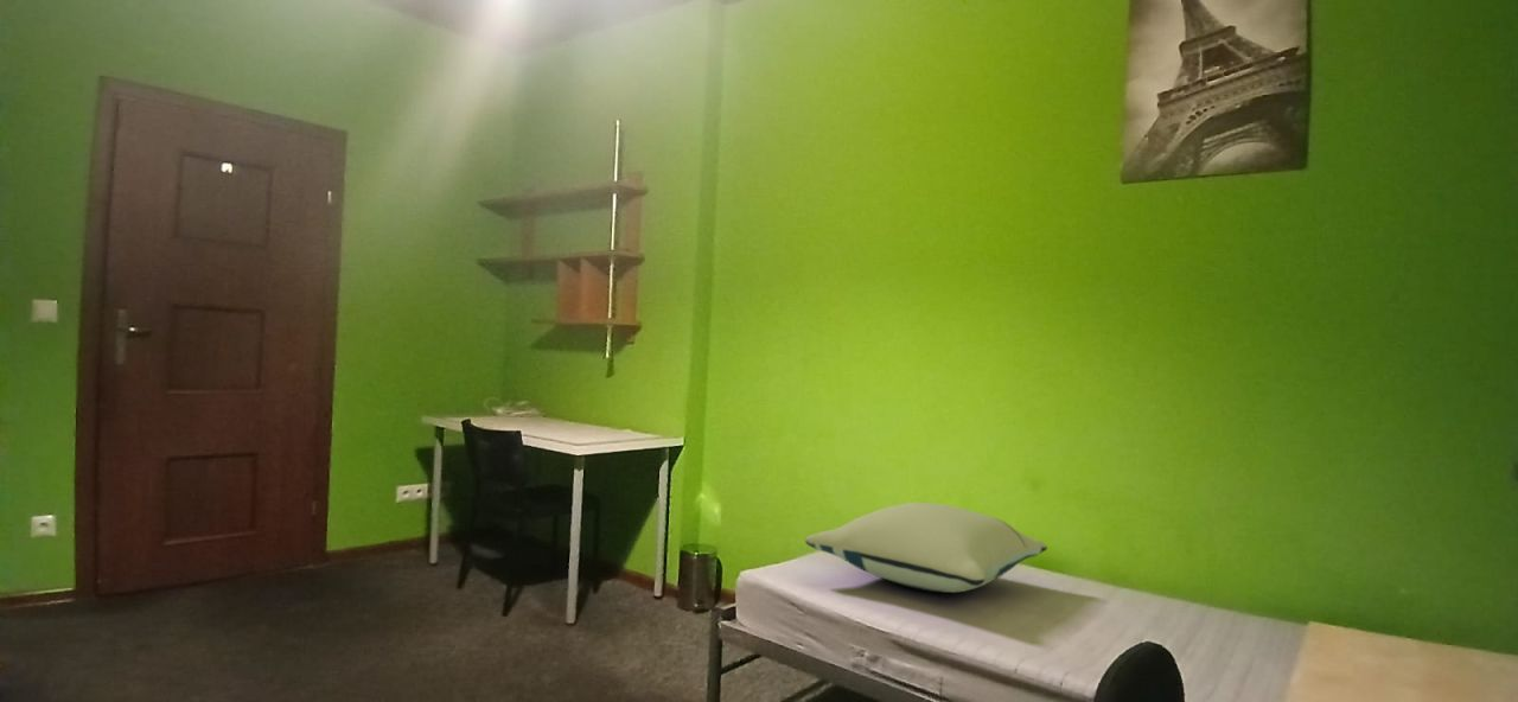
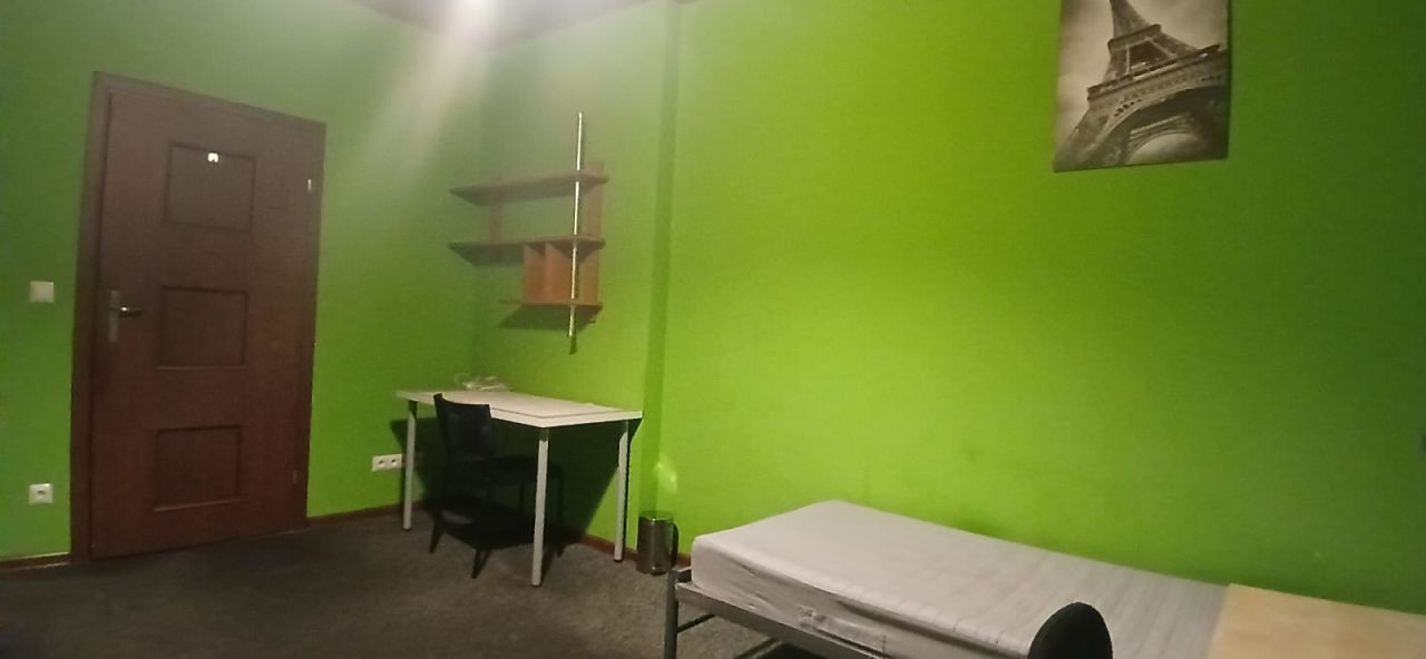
- pillow (929, 543)
